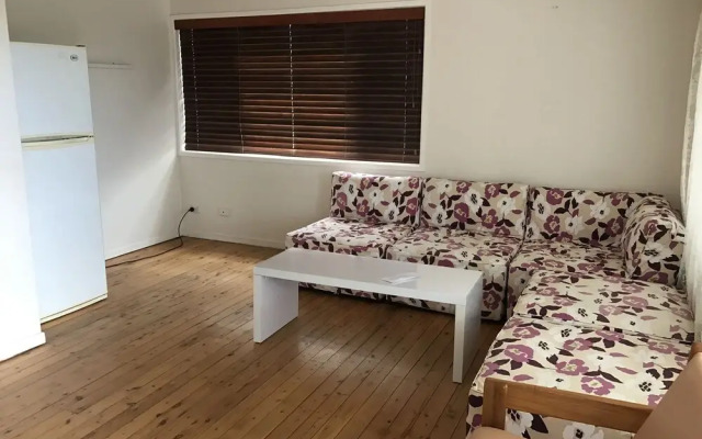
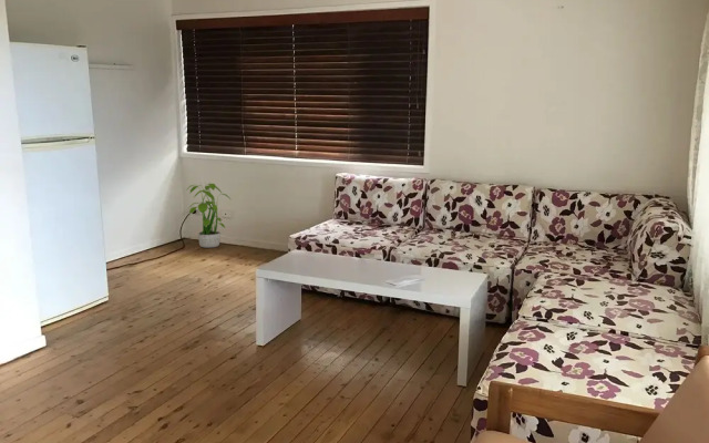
+ potted plant (204, 214)
